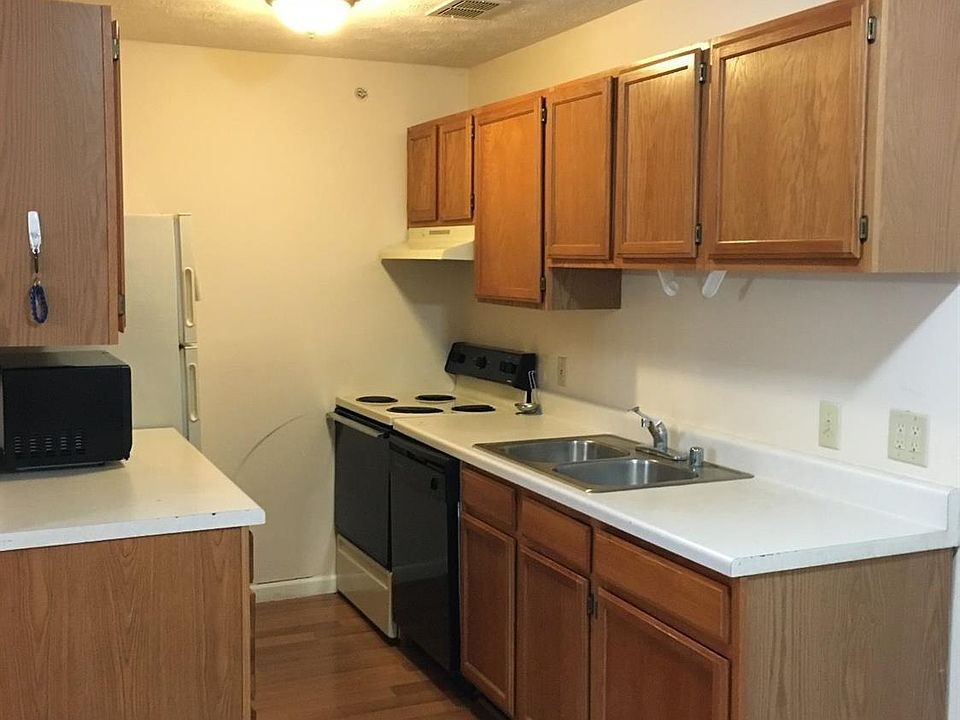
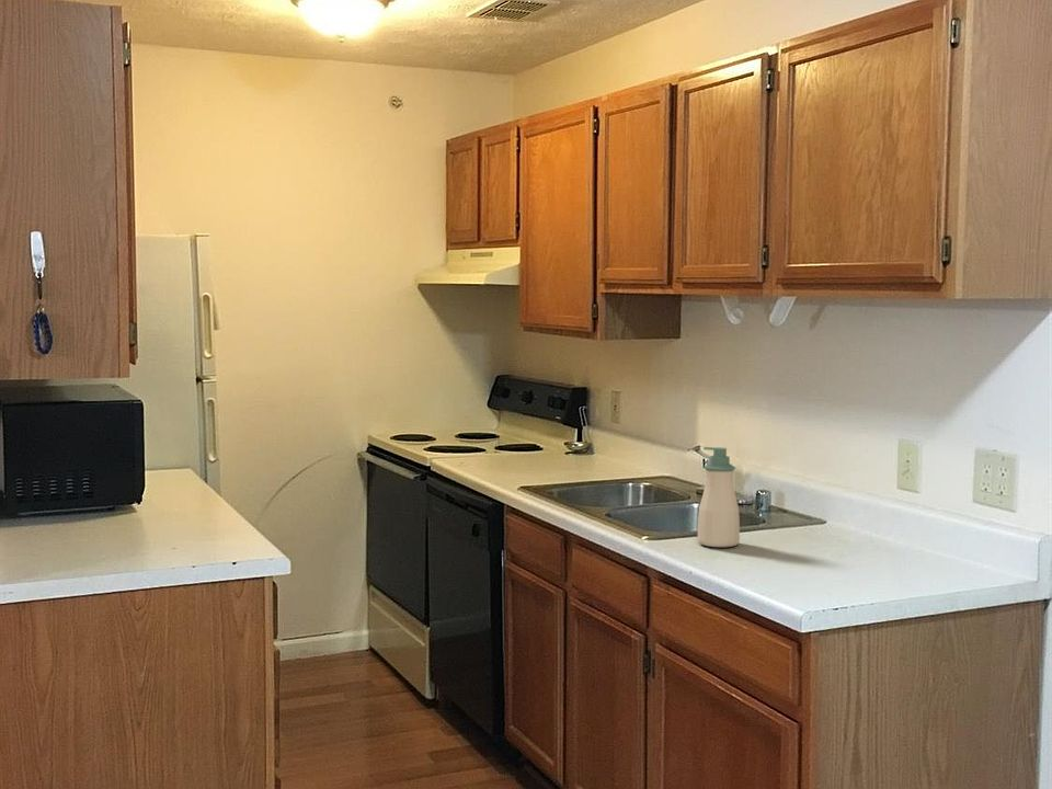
+ soap bottle (719, 495)
